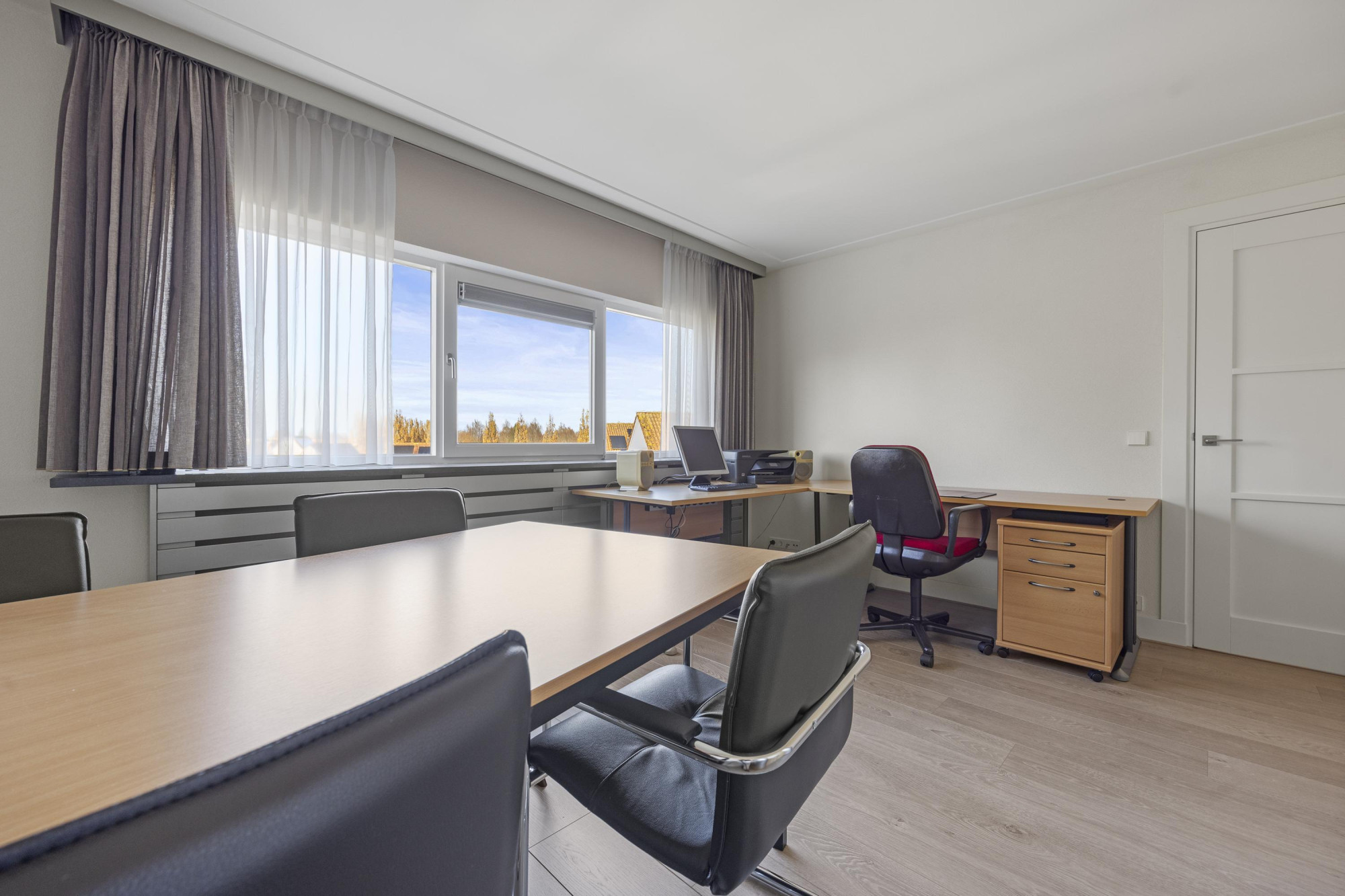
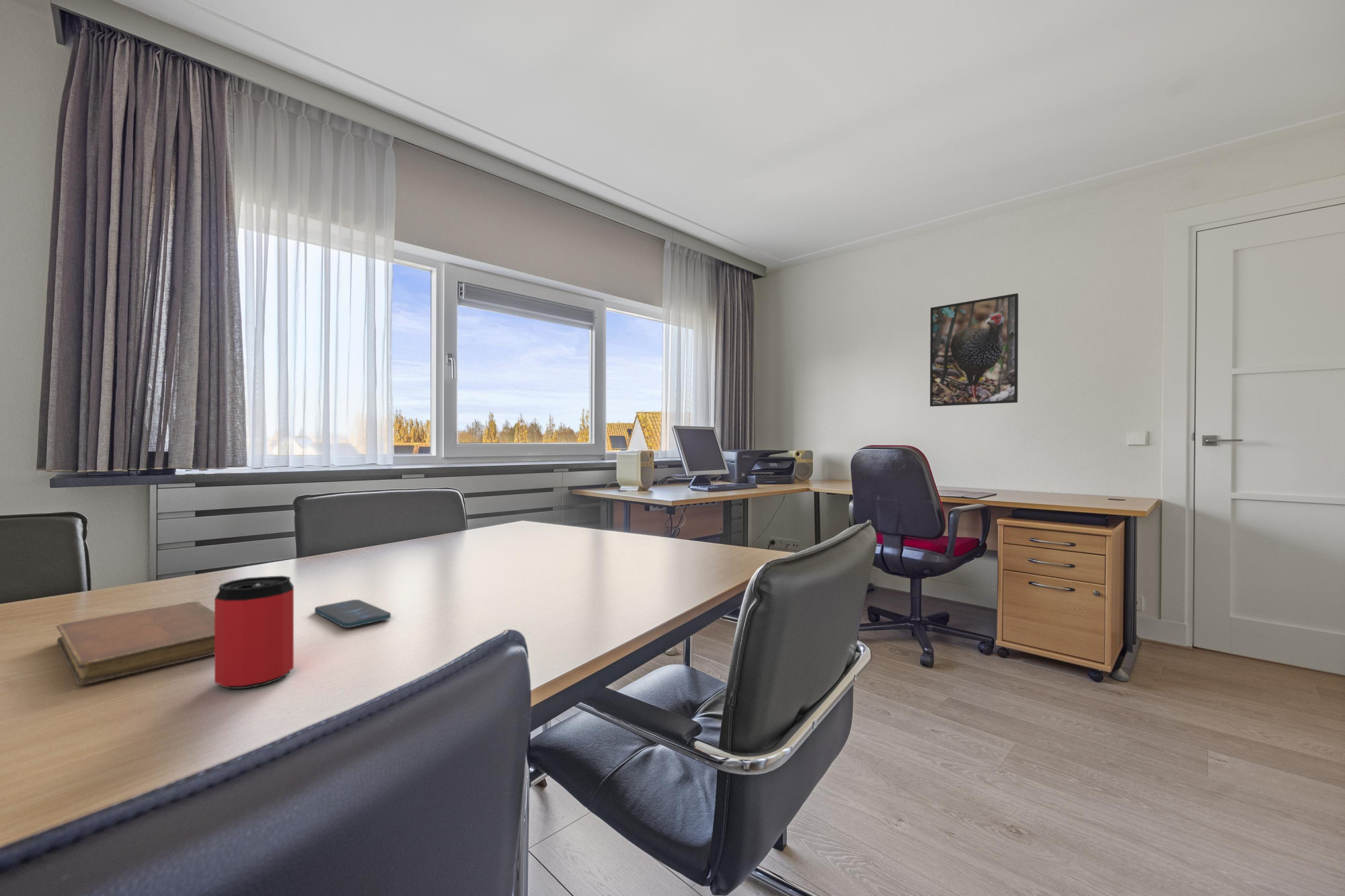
+ can (256, 629)
+ smartphone (352, 612)
+ notebook (150, 635)
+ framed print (972, 352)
